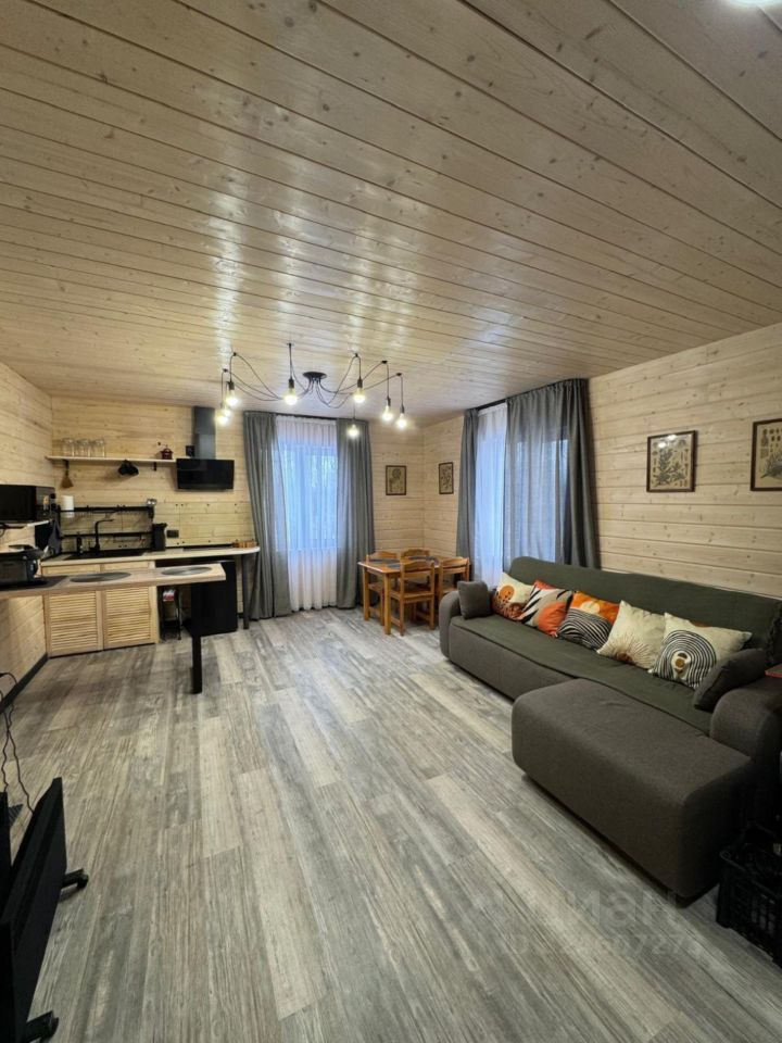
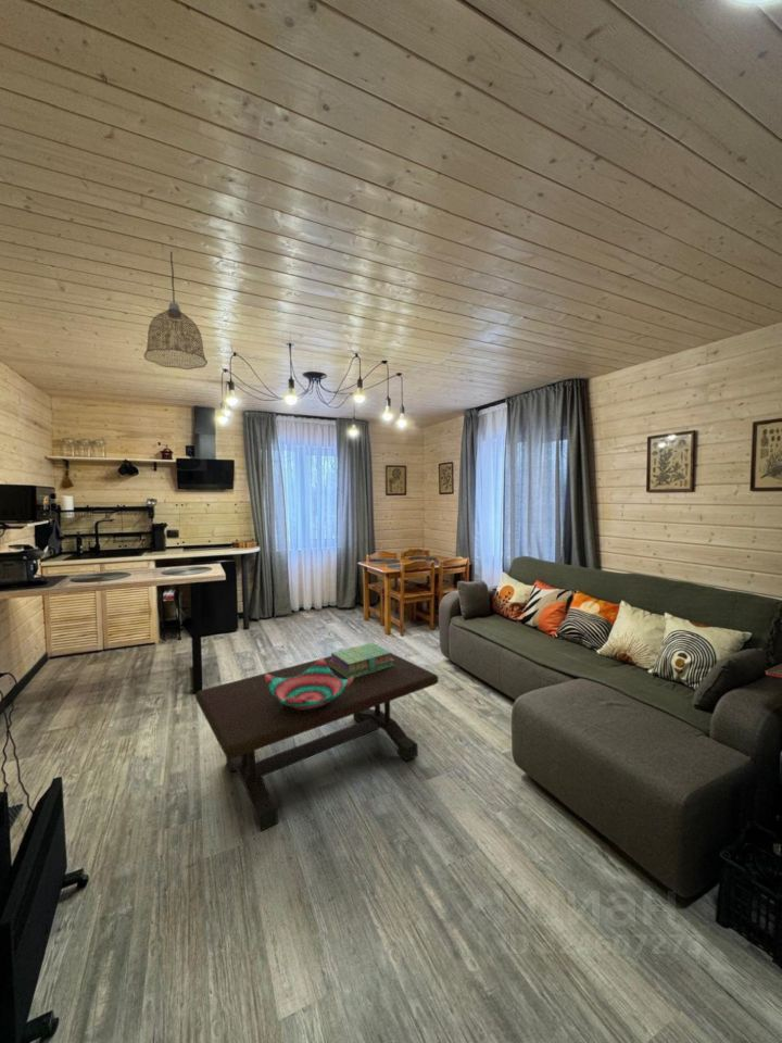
+ decorative bowl (308, 688)
+ pendant lamp (174, 306)
+ coffee table (321, 721)
+ stack of books (361, 658)
